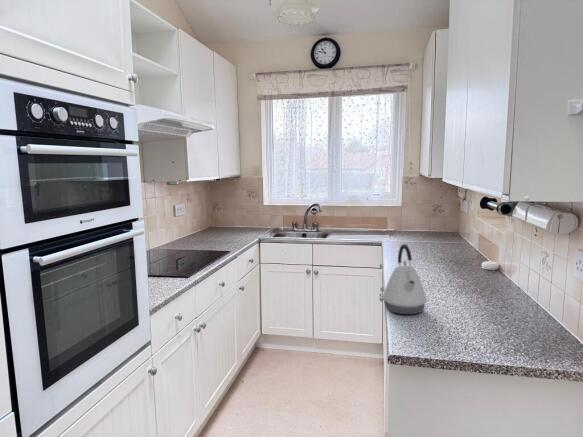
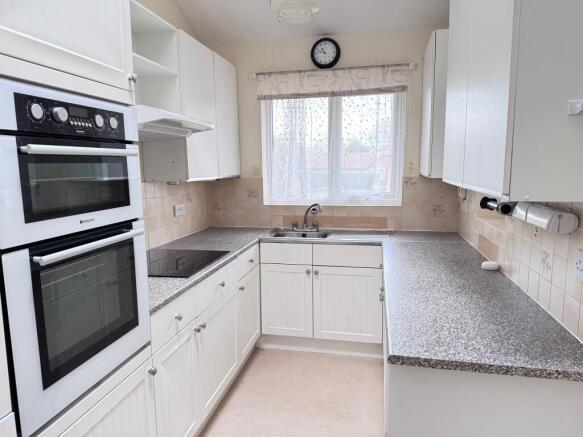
- kettle (405, 277)
